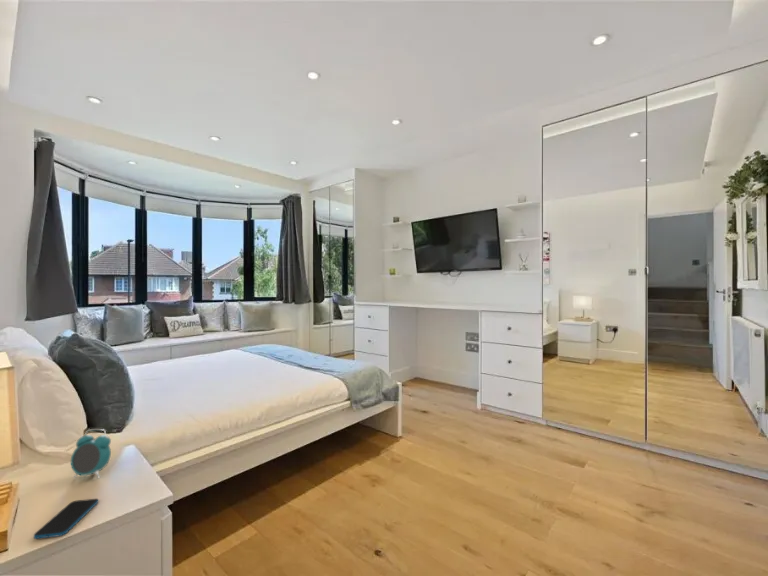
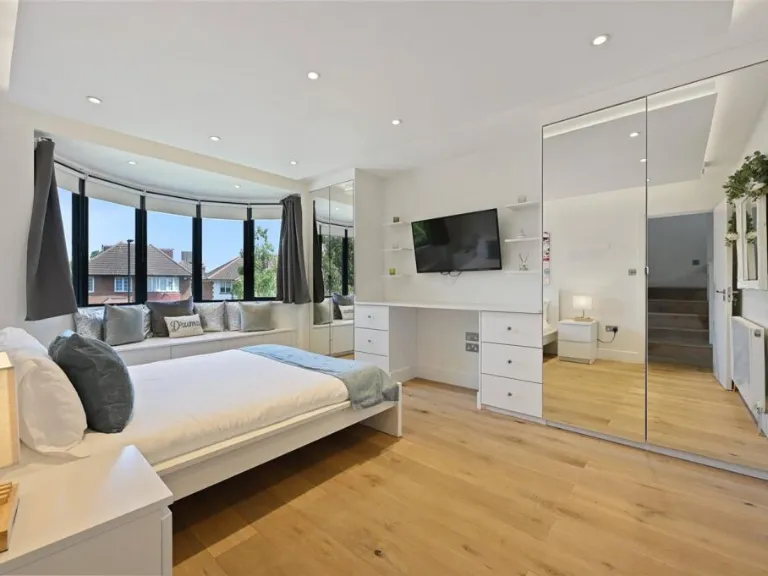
- alarm clock (91, 453)
- smartphone (68, 517)
